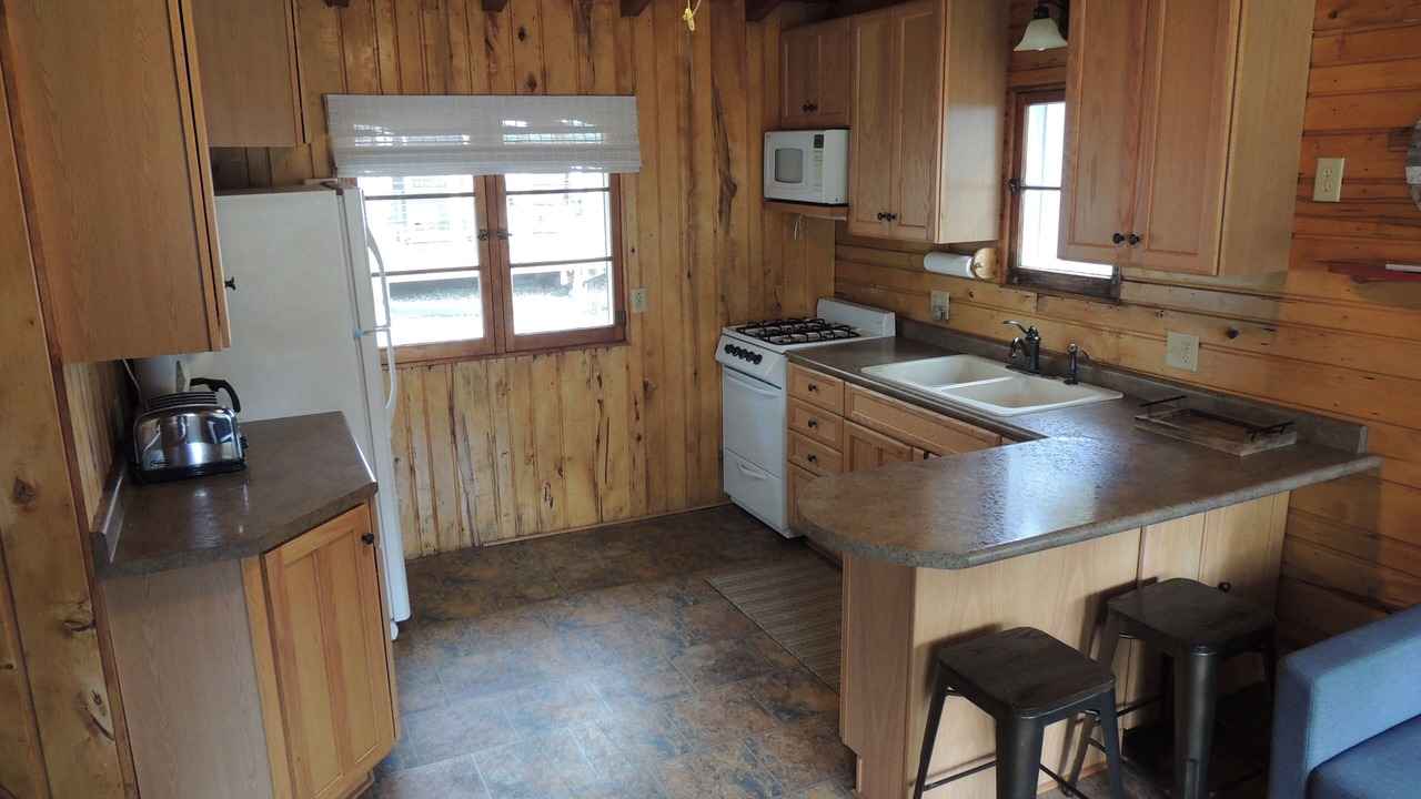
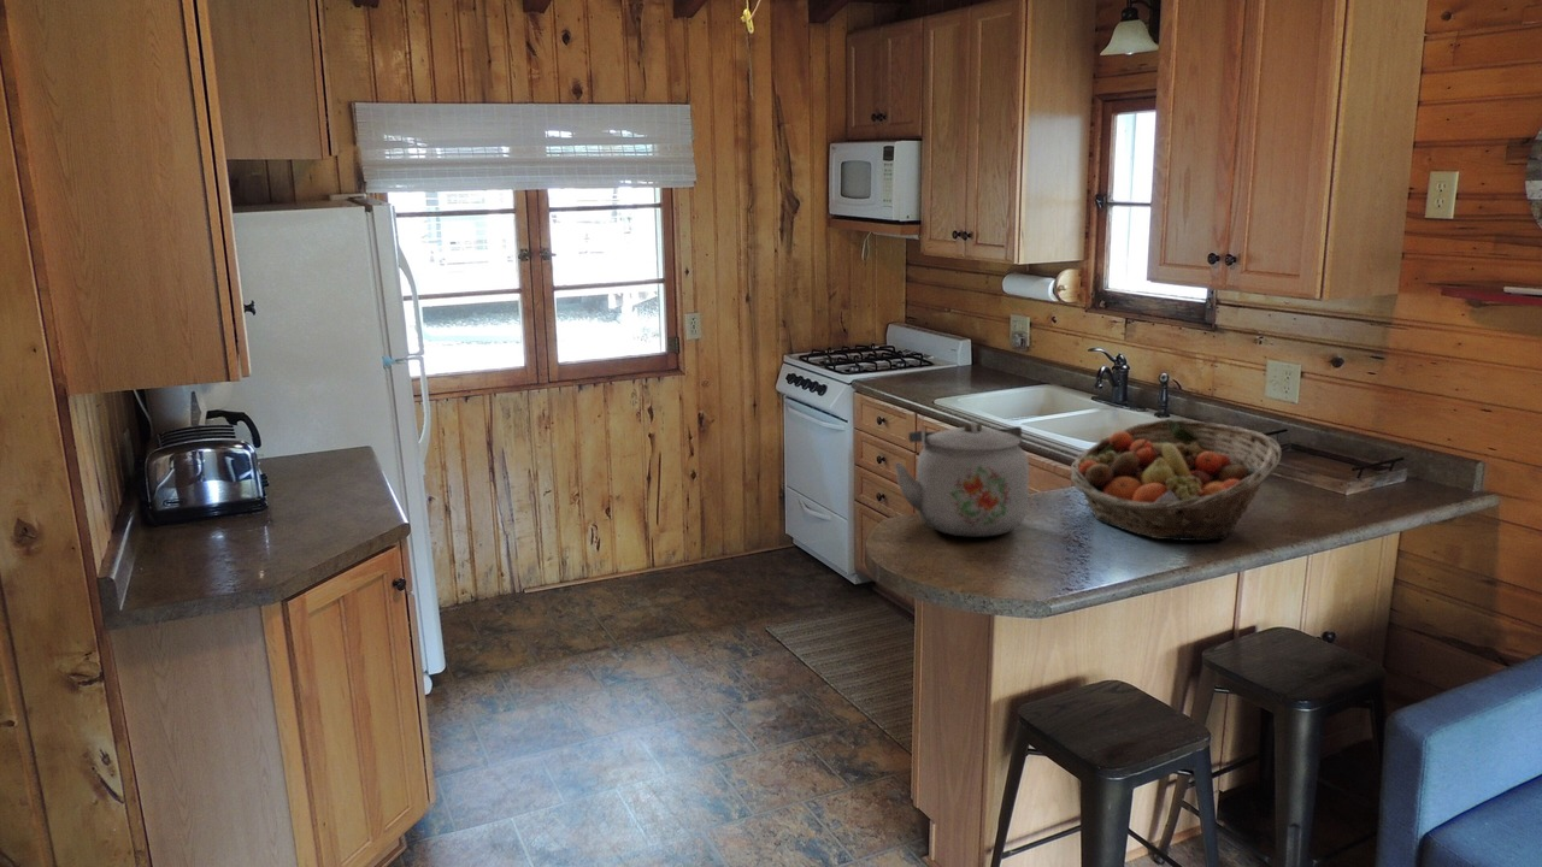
+ fruit basket (1170, 477)
+ kettle (959, 474)
